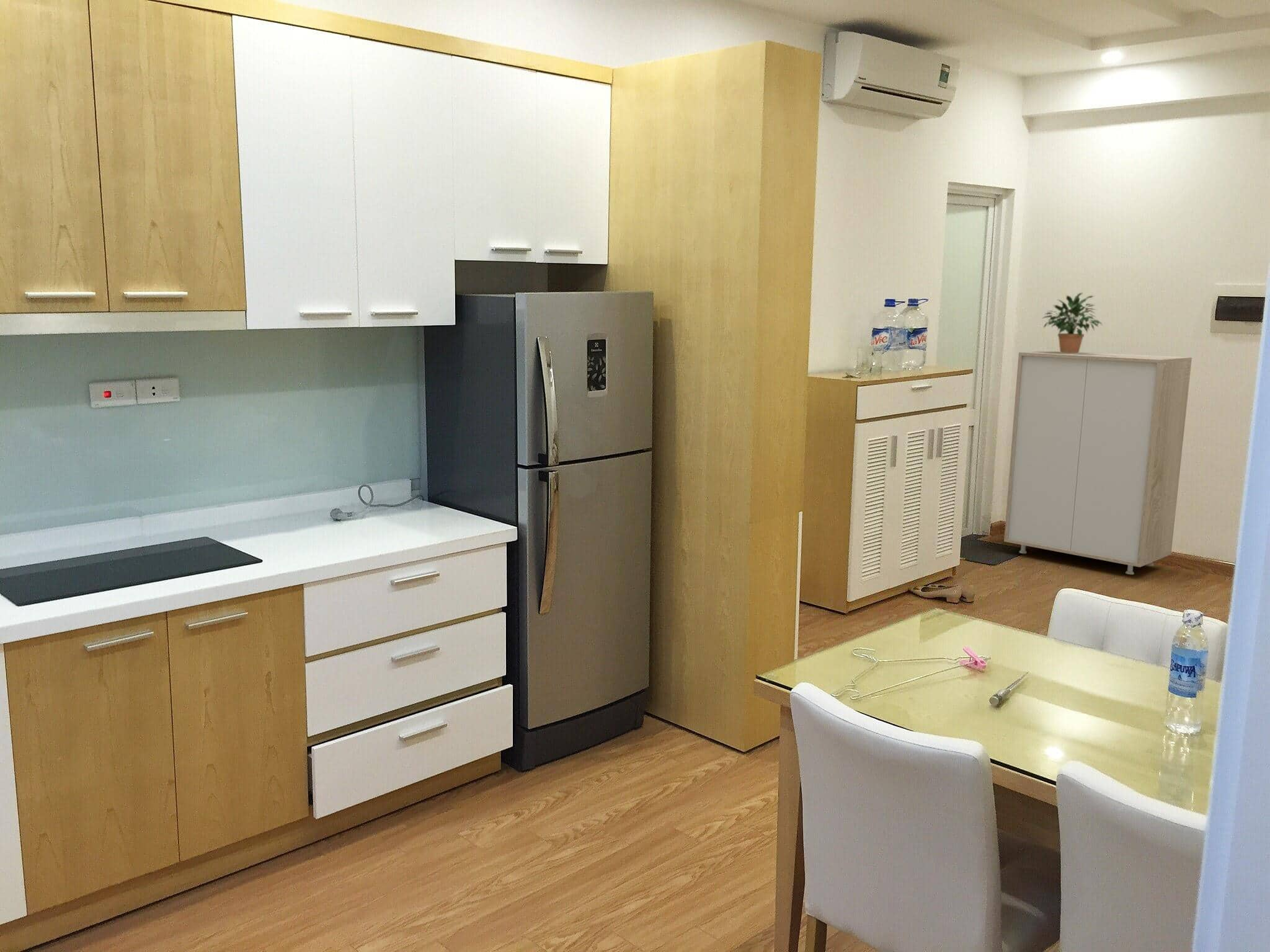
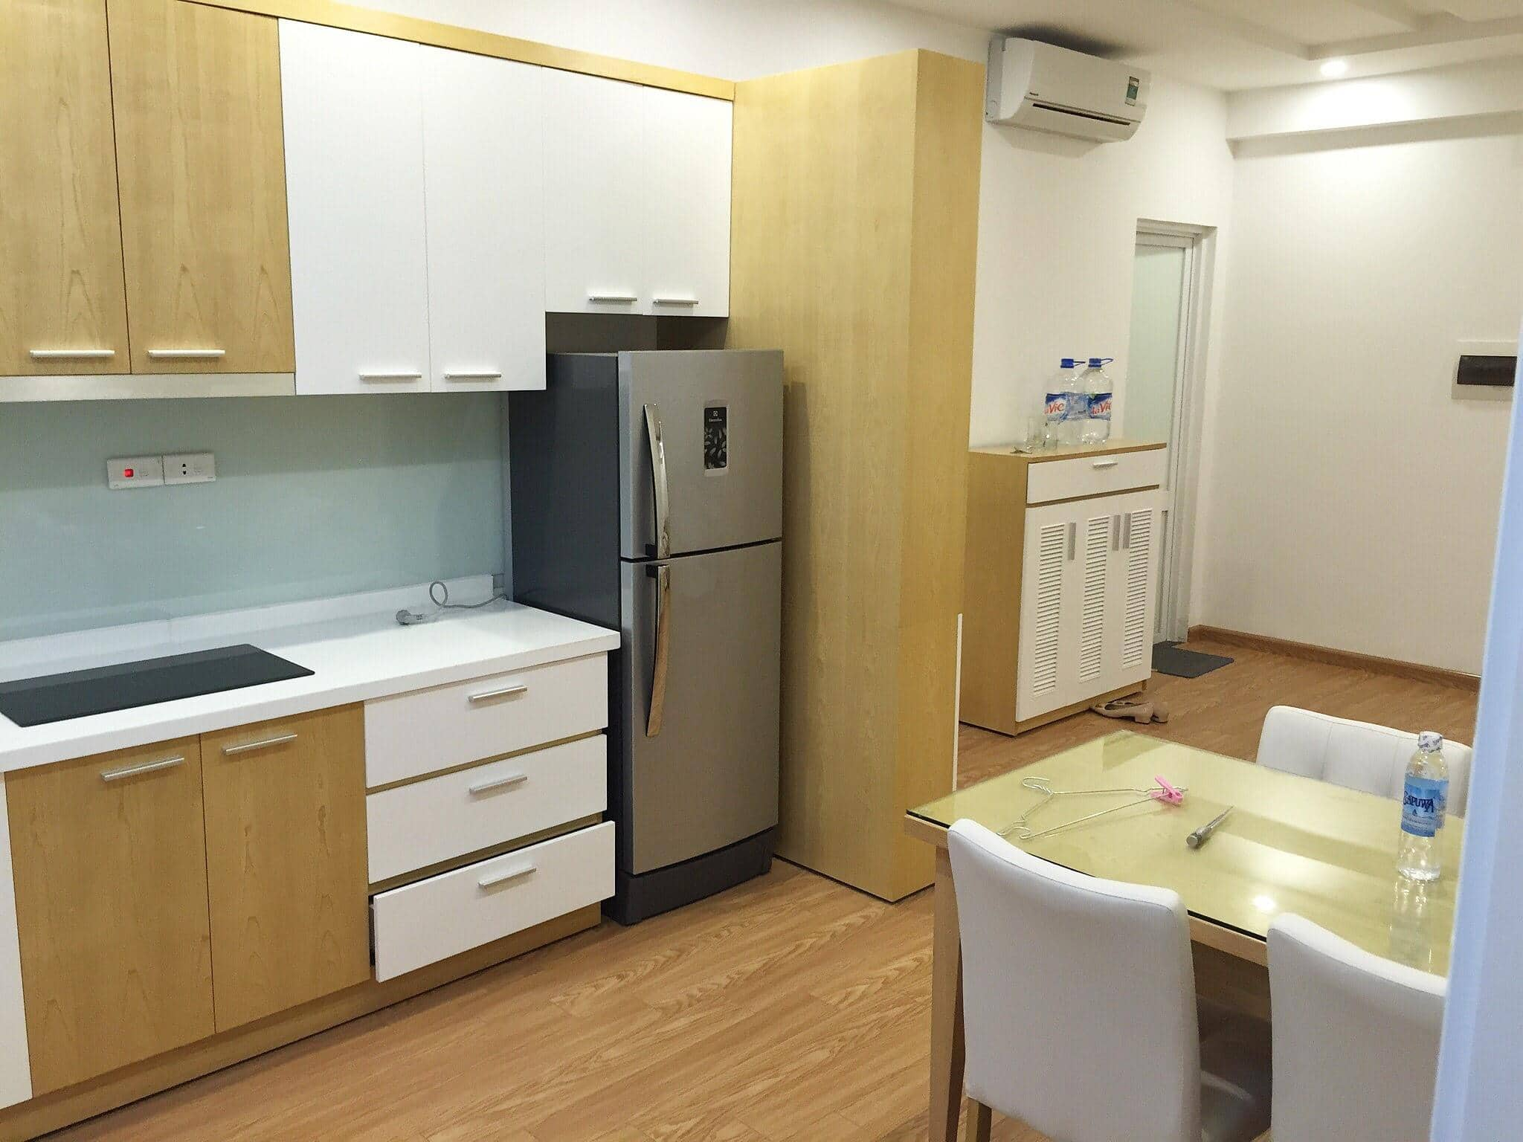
- storage cabinet (1095, 458)
- potted plant (1071, 322)
